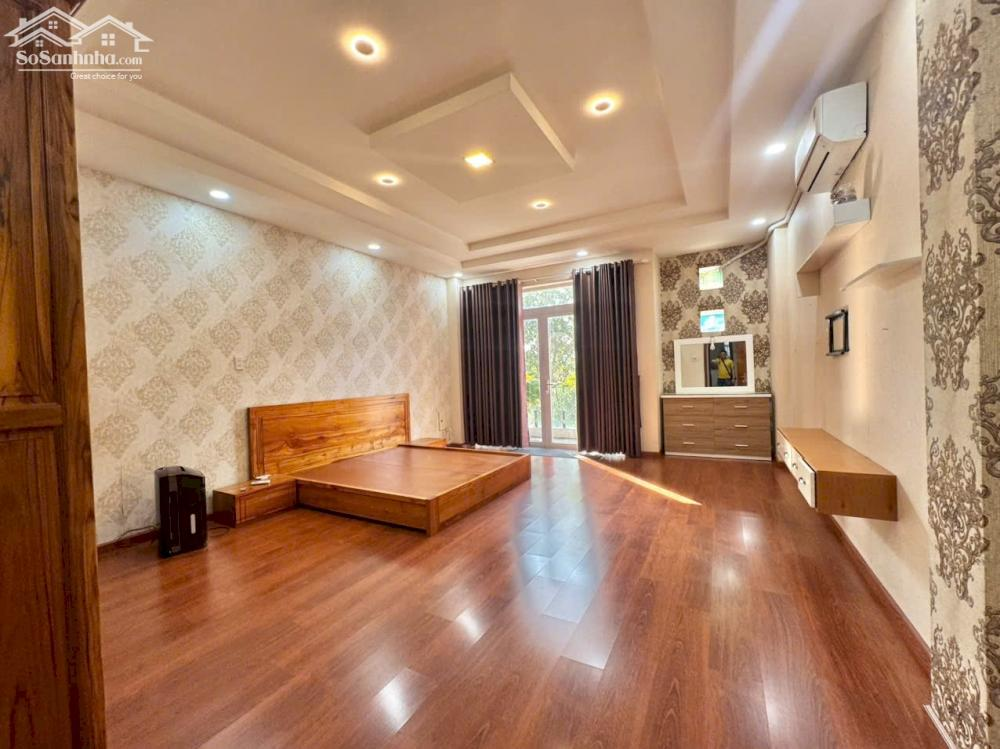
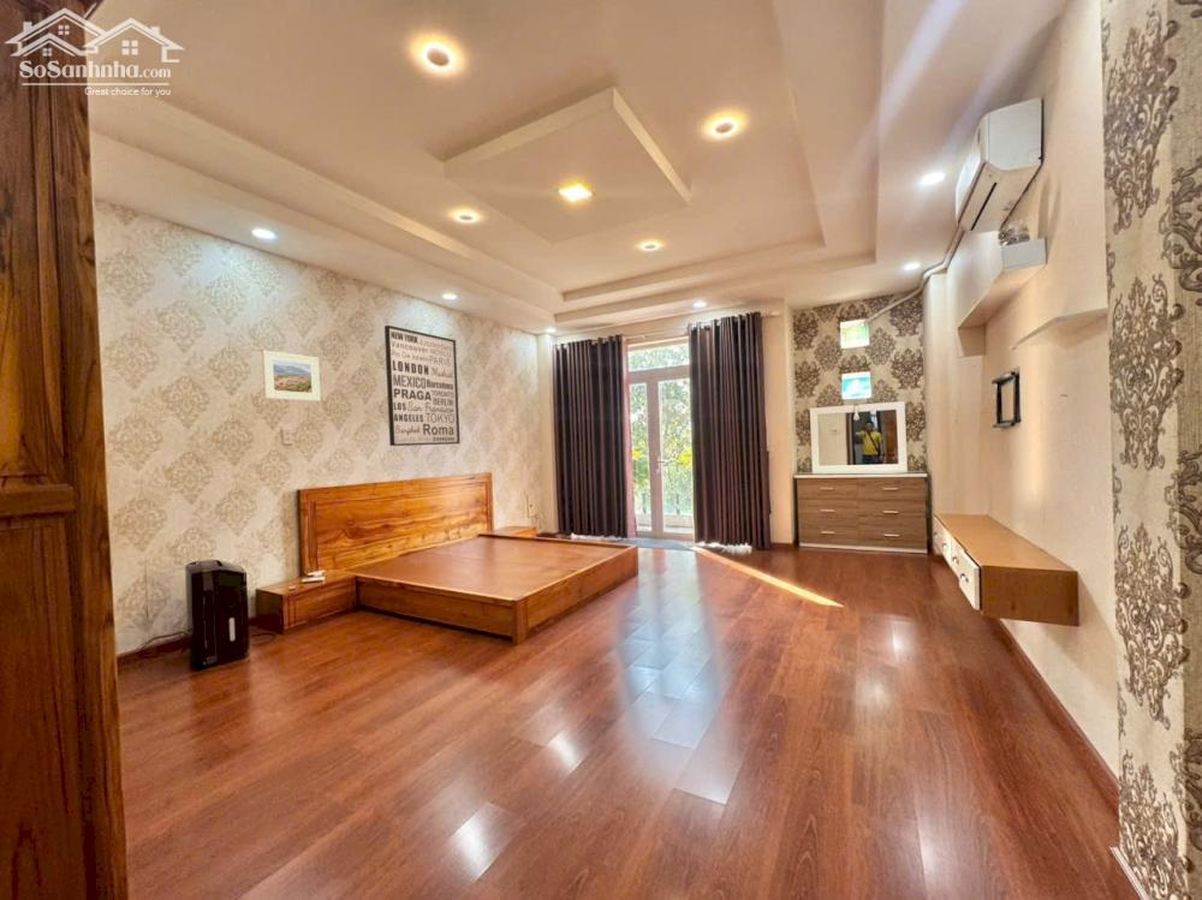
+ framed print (292, 376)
+ wall art (424, 388)
